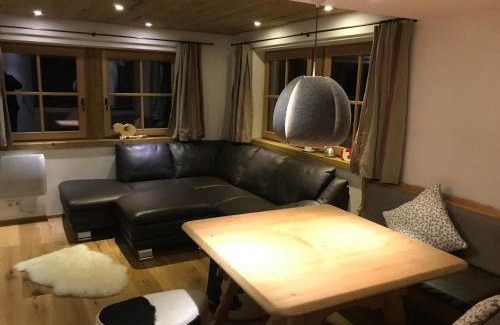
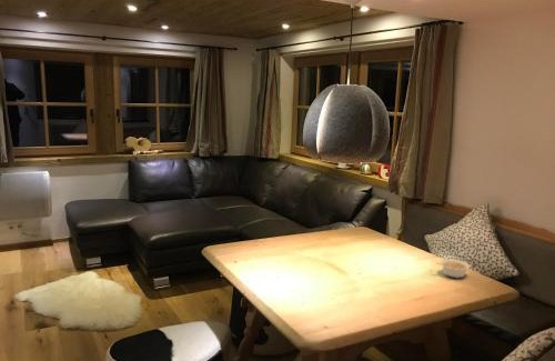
+ legume (454, 268)
